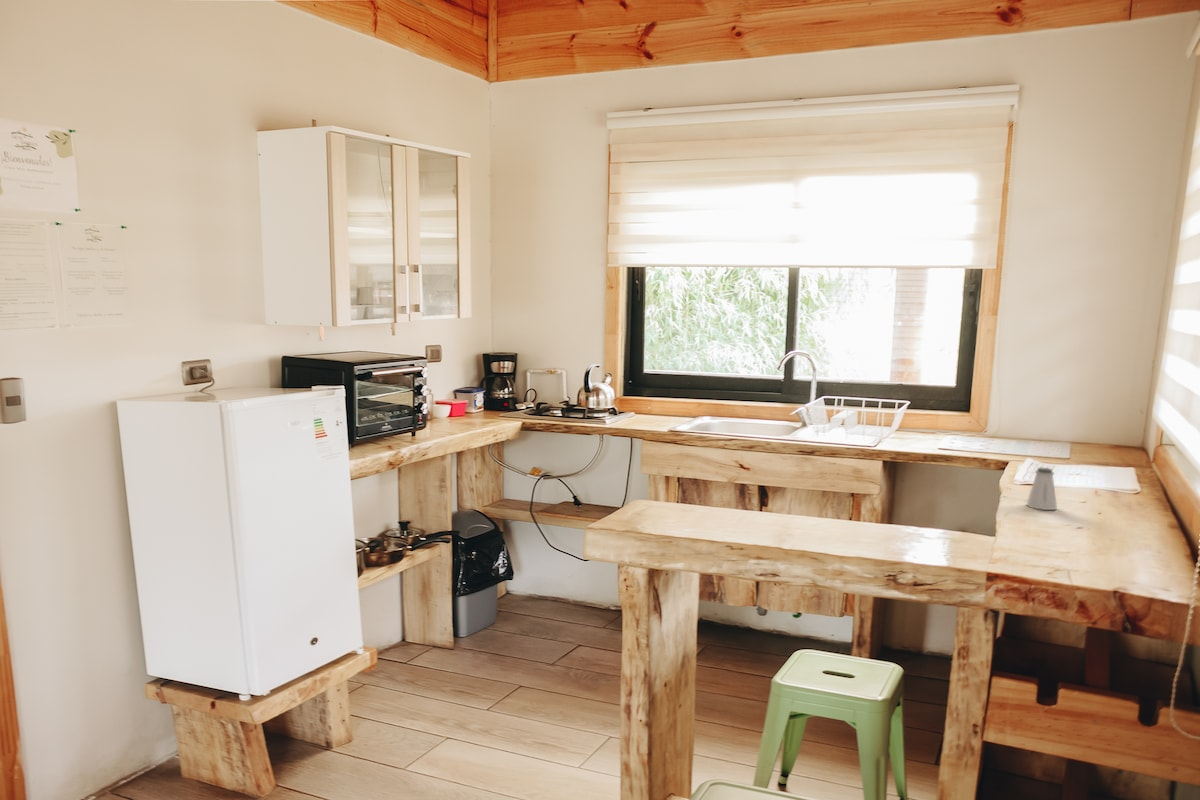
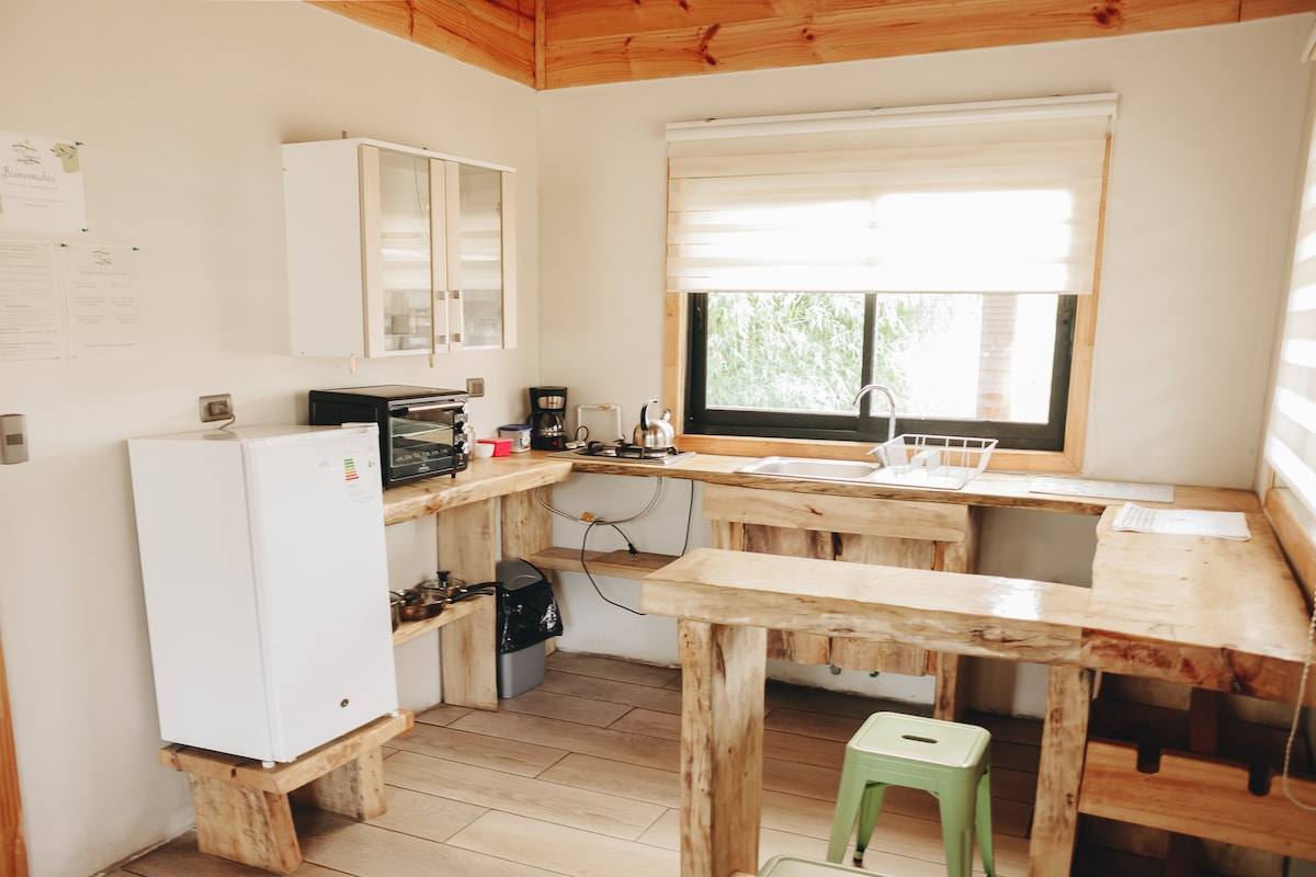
- saltshaker (1043, 487)
